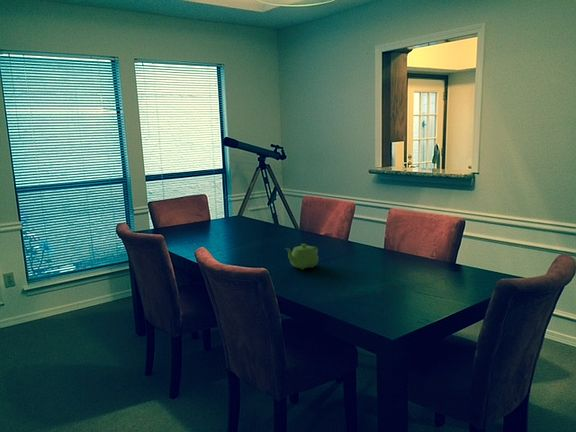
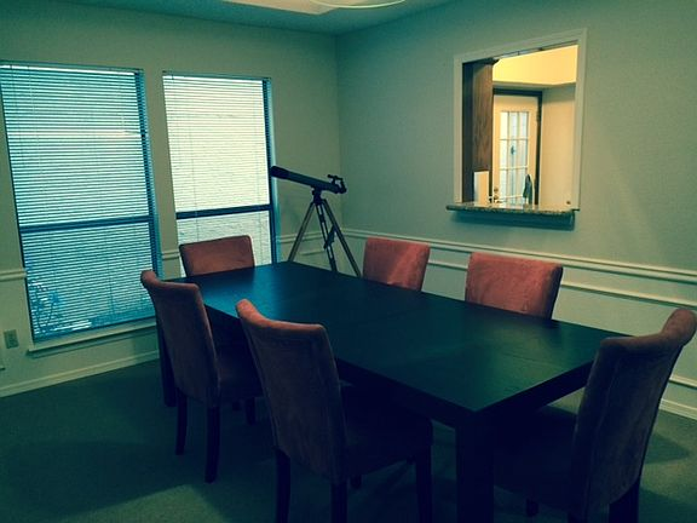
- teapot (302, 255)
